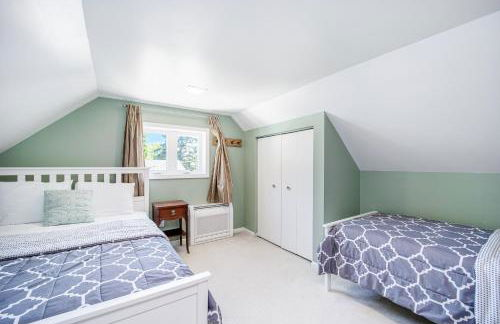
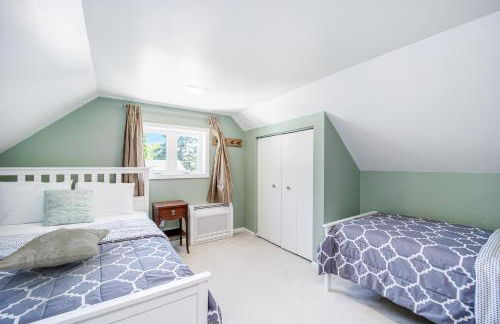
+ decorative pillow (62, 246)
